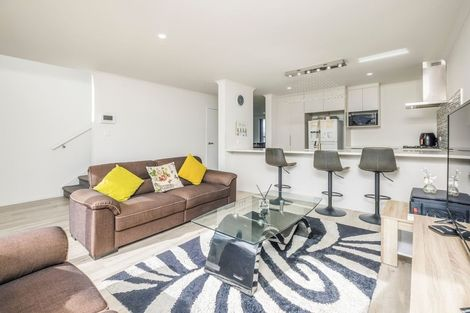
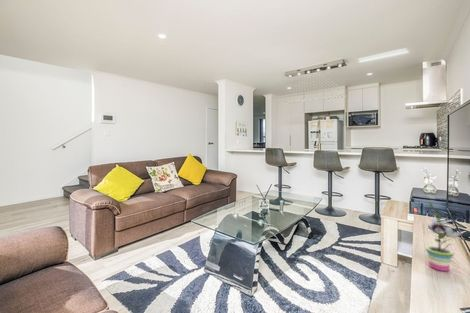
+ potted plant (444, 236)
